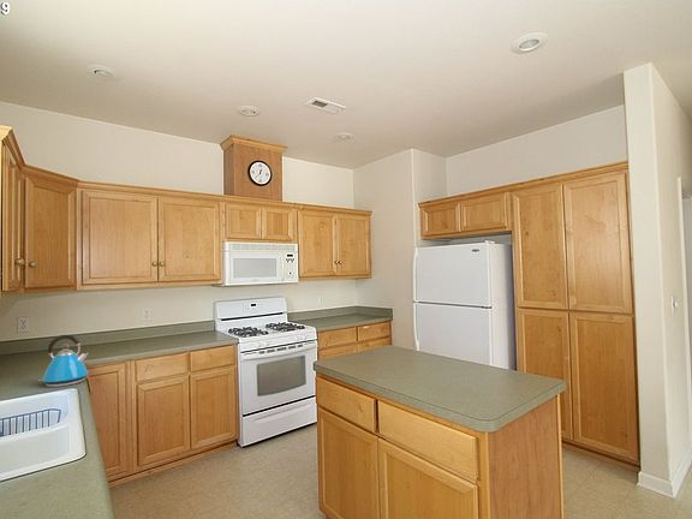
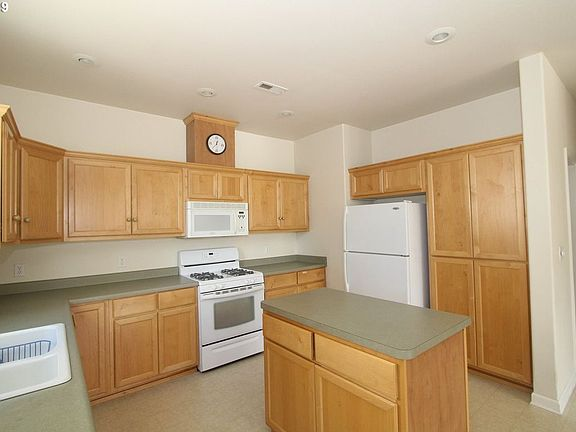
- kettle (64, 358)
